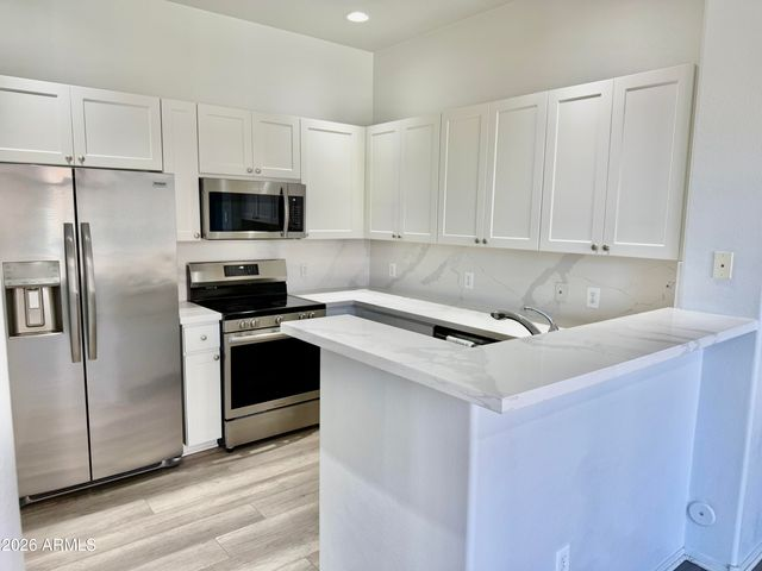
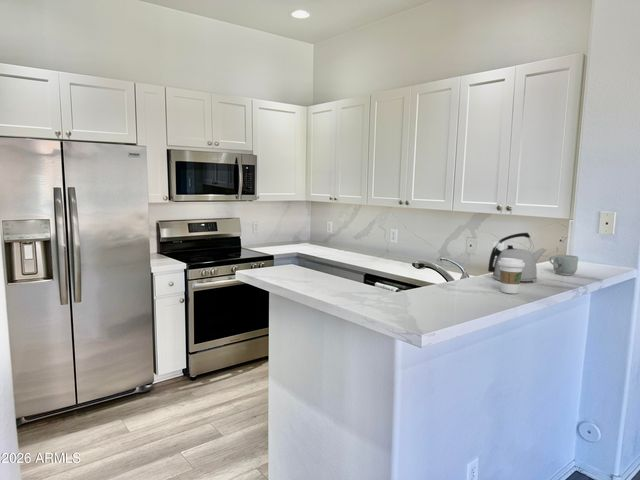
+ kettle (517, 255)
+ mug (562, 264)
+ coffee cup (510, 275)
